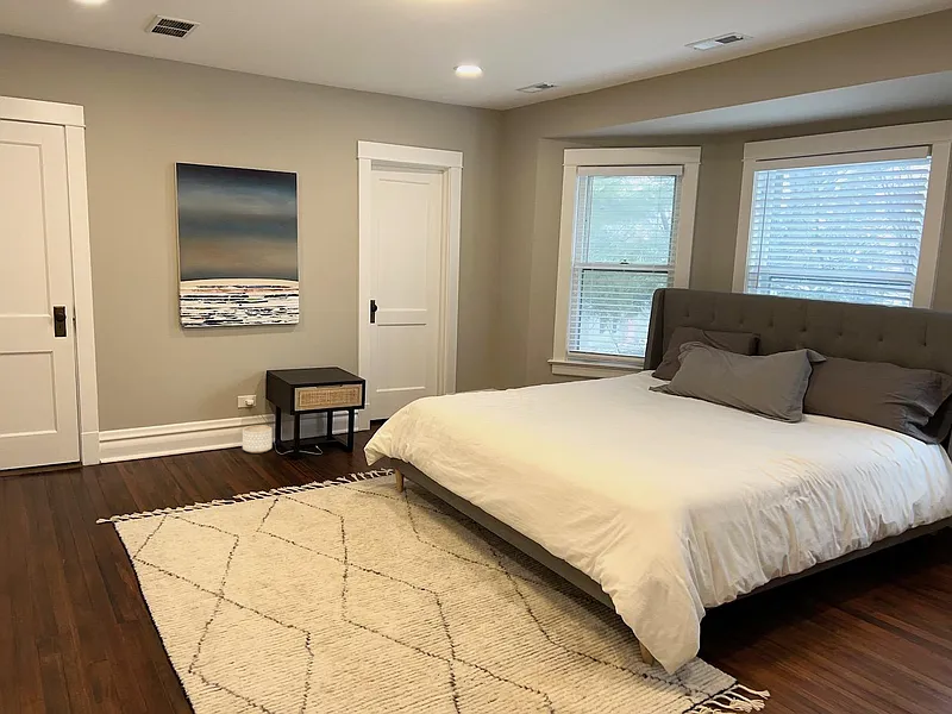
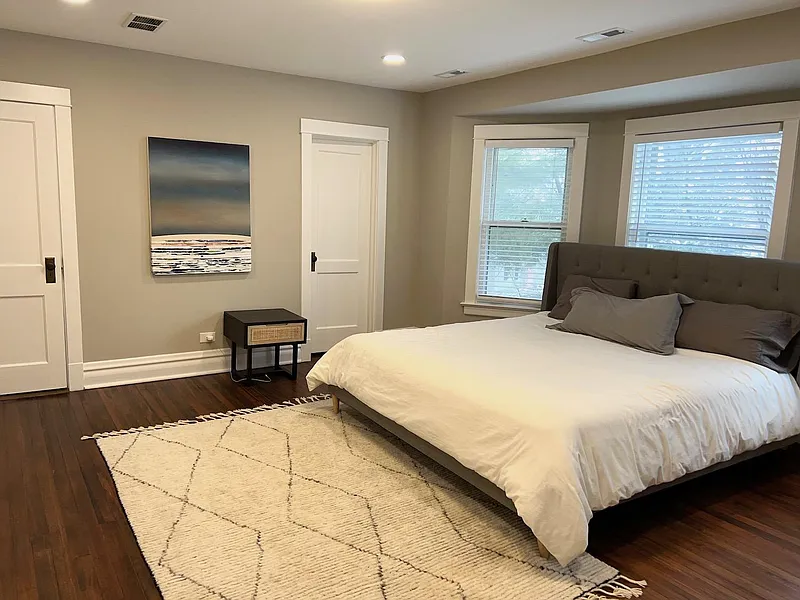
- planter (257, 439)
